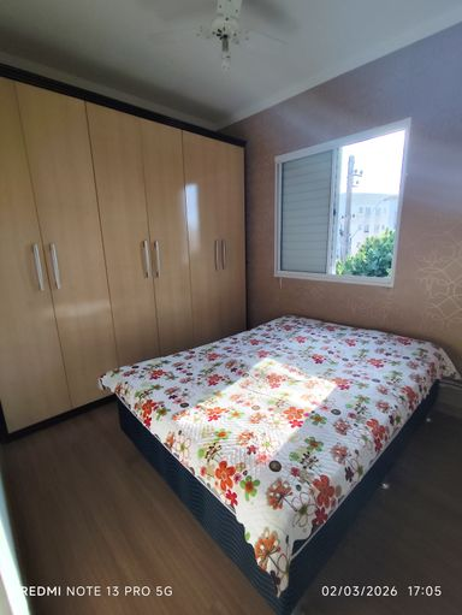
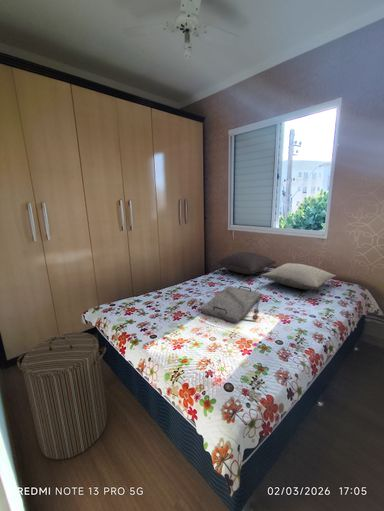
+ pillow (298, 275)
+ pillow (245, 262)
+ serving tray (237, 302)
+ laundry hamper (68, 384)
